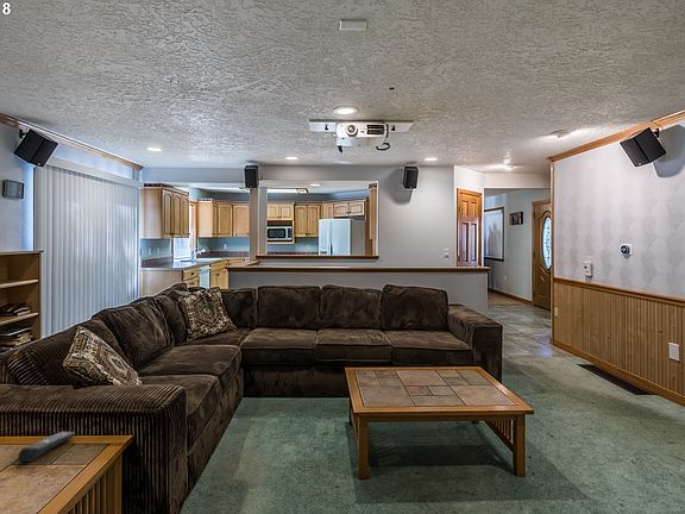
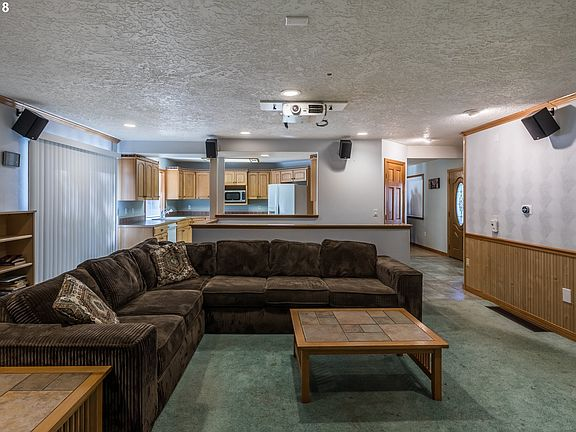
- remote control (48, 444)
